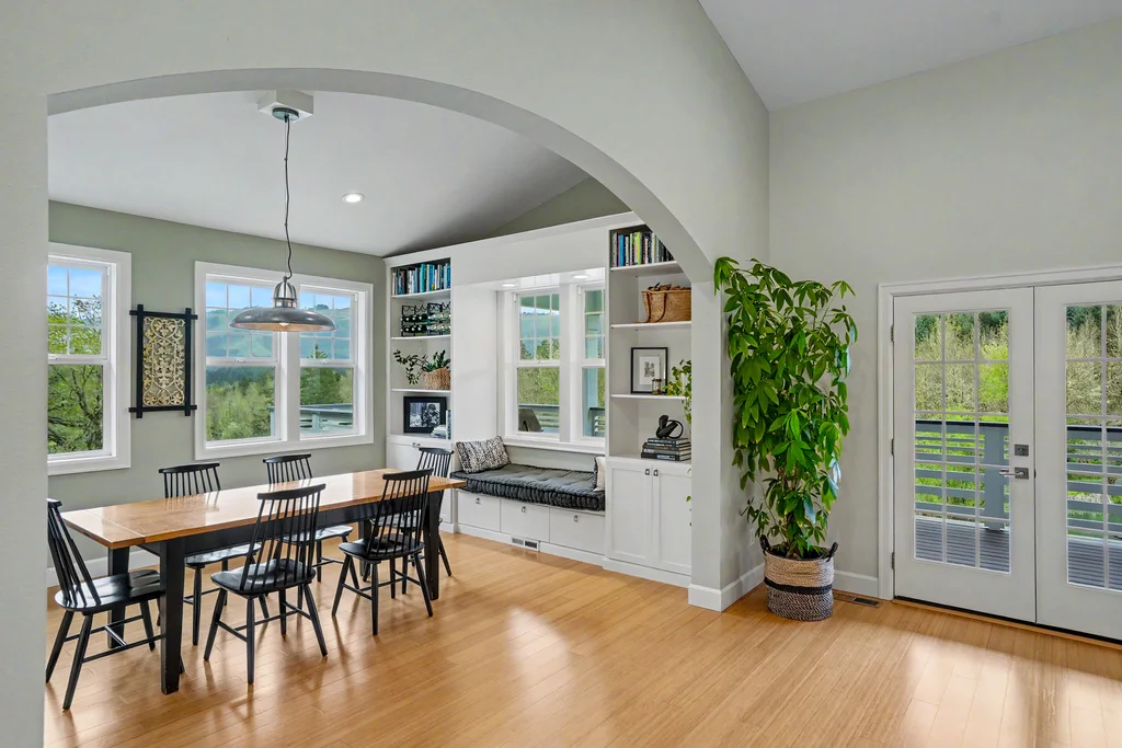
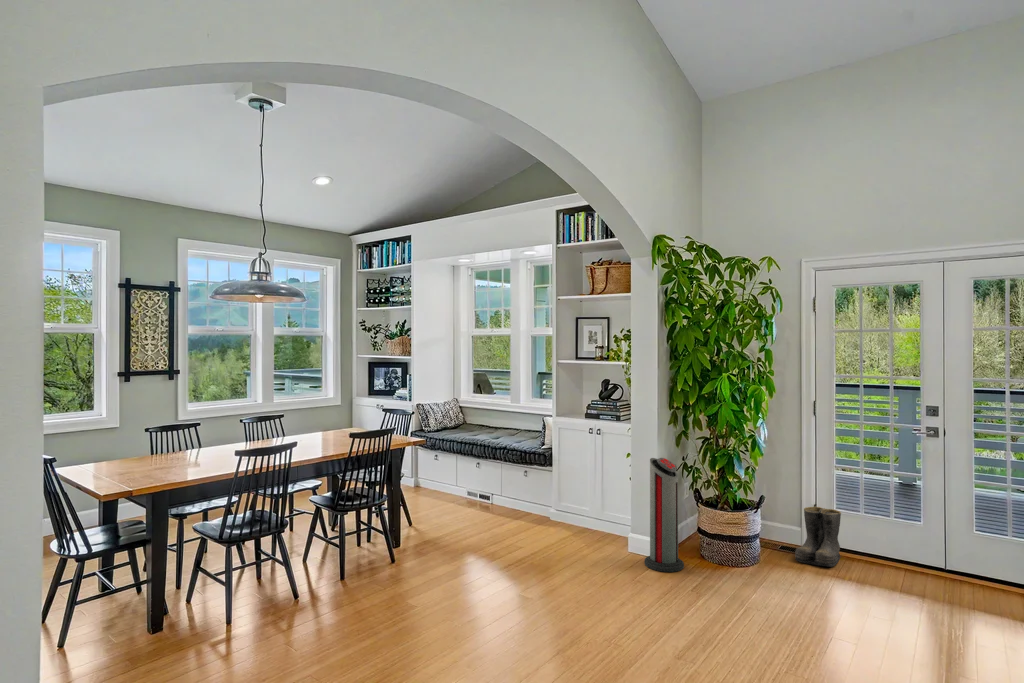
+ air purifier (663, 511)
+ boots (818, 534)
